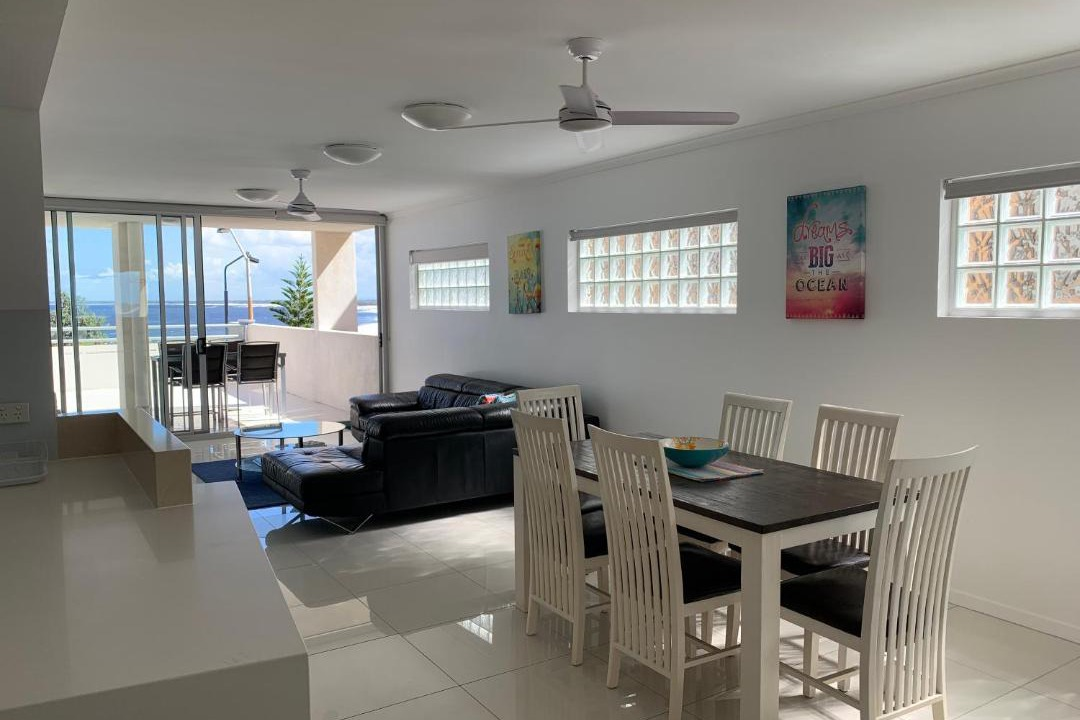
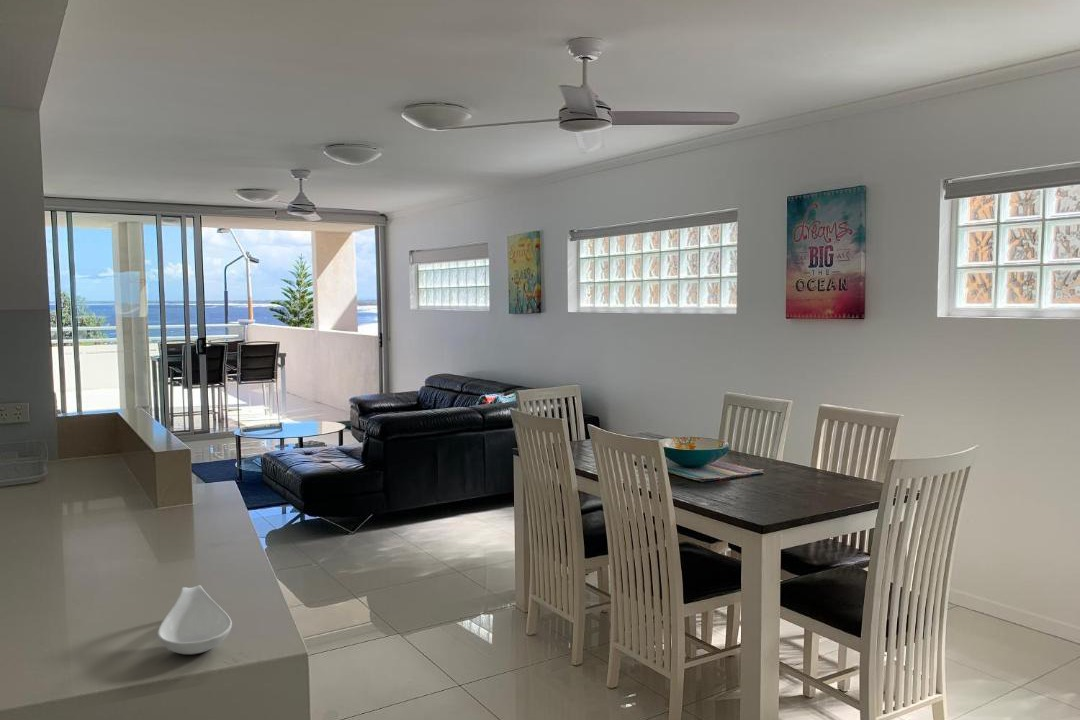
+ spoon rest (192, 616)
